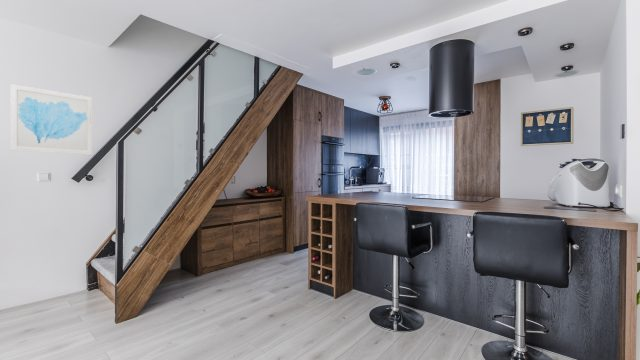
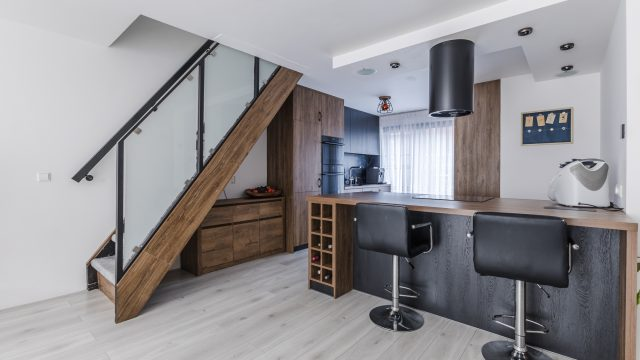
- wall art (54, 122)
